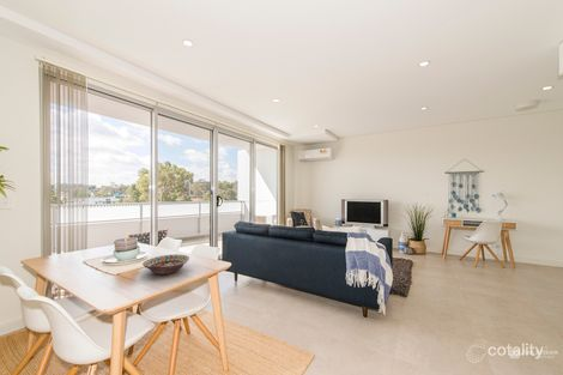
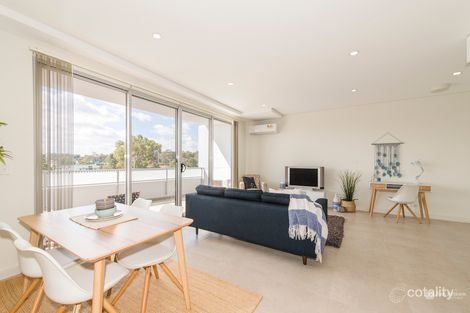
- decorative bowl (167, 265)
